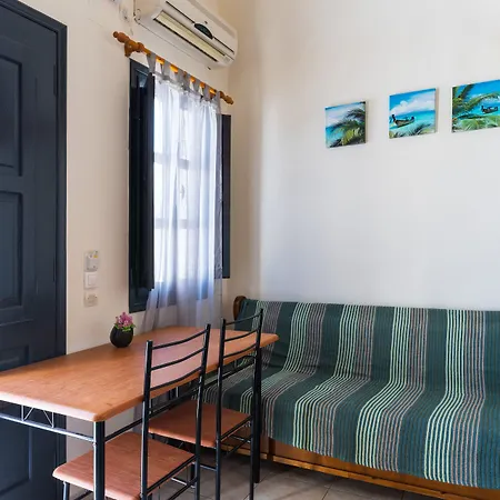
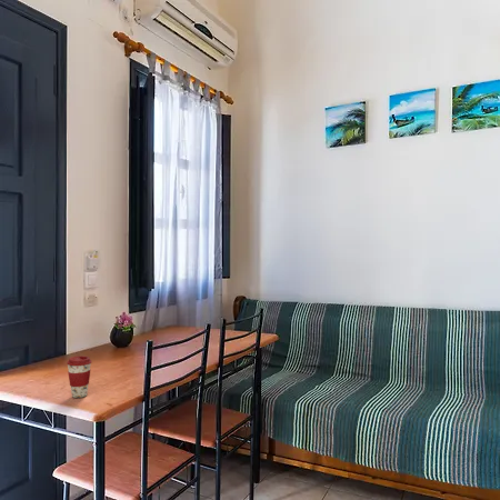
+ coffee cup (79, 377)
